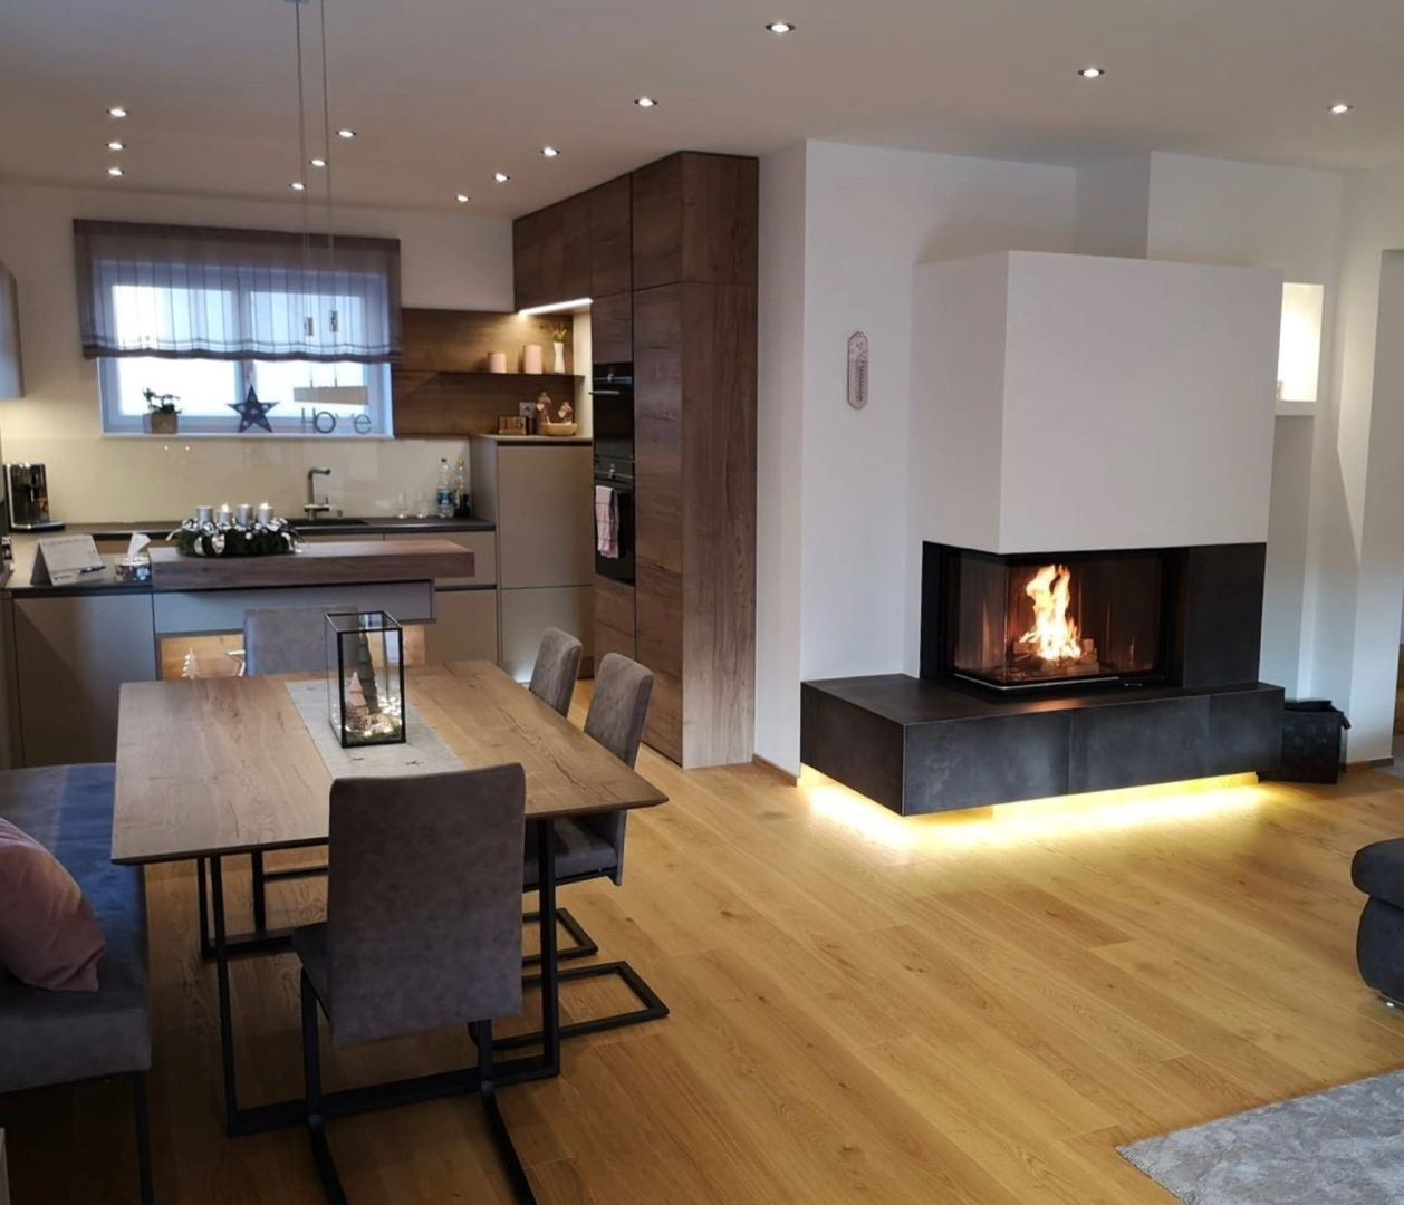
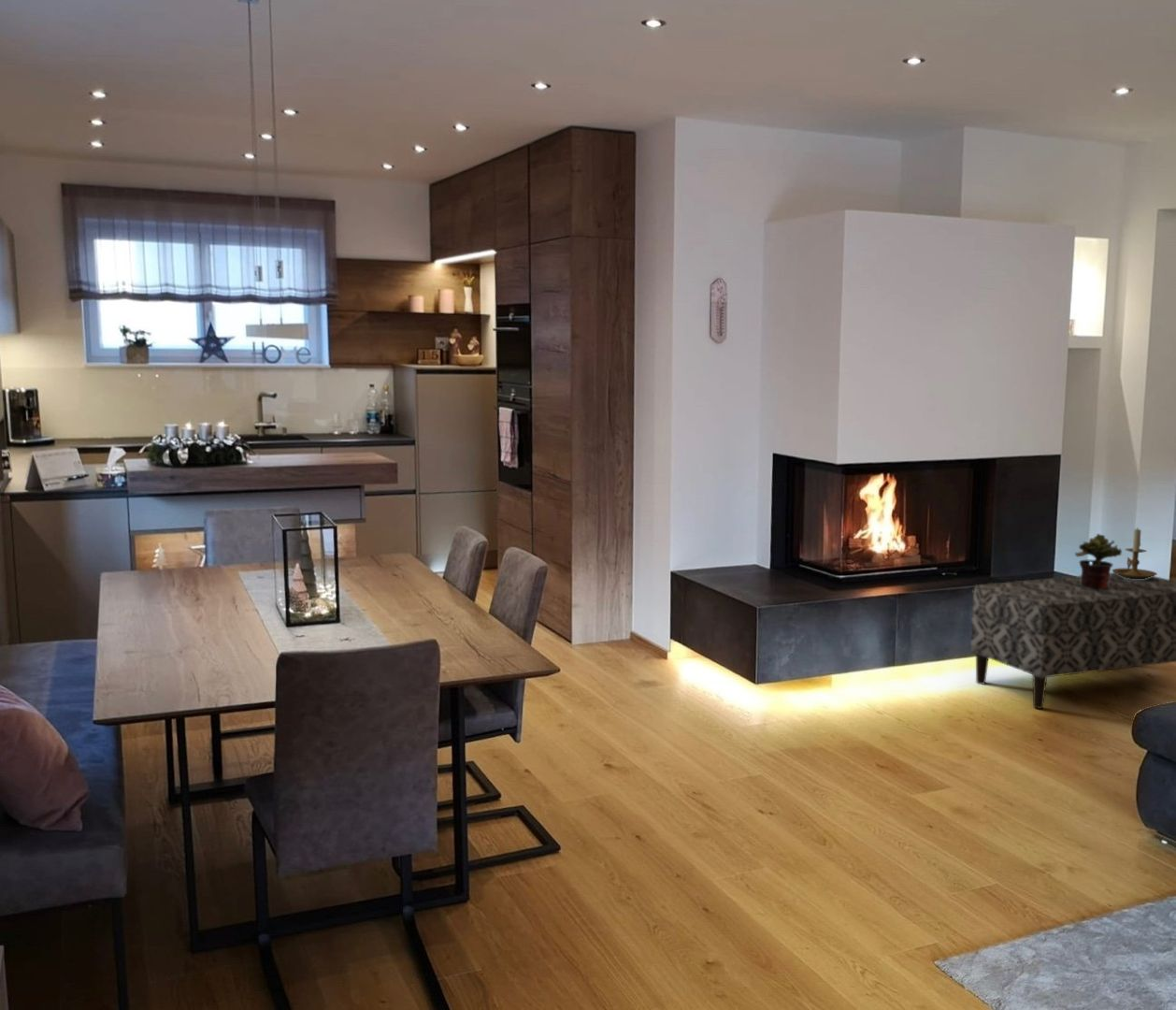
+ candle holder (1136, 552)
+ potted plant (1098, 559)
+ bench (1088, 636)
